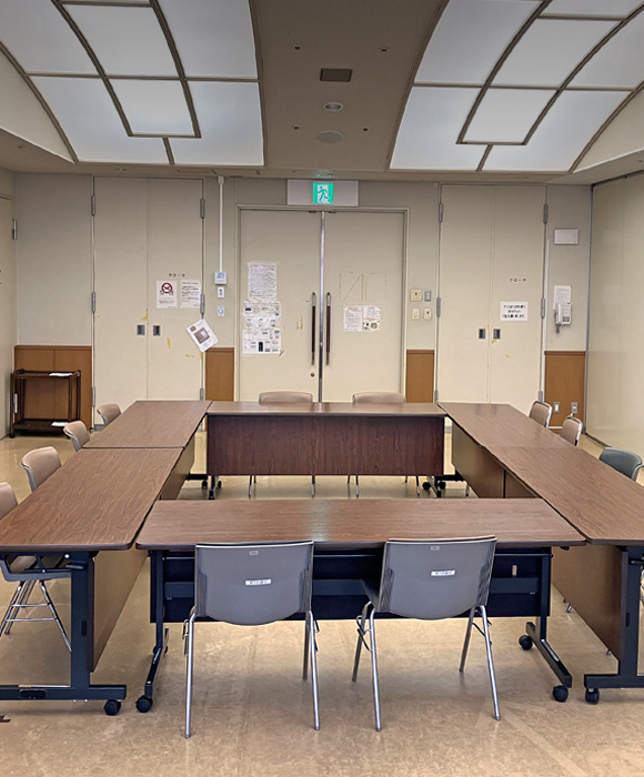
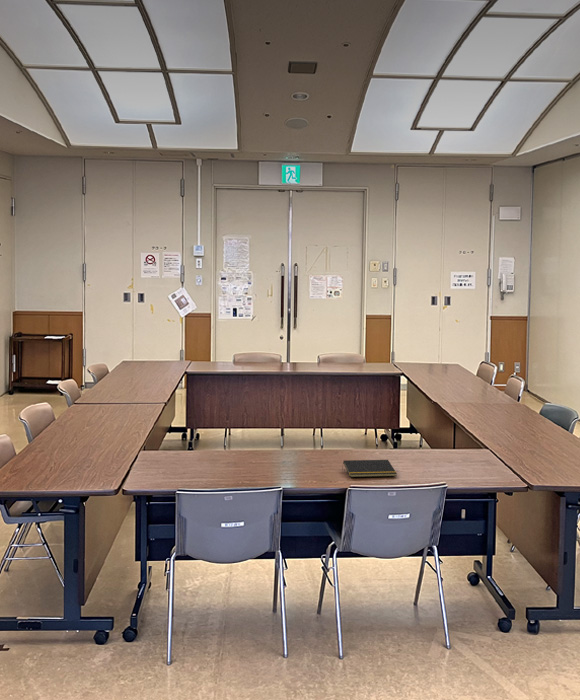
+ notepad (369, 468)
